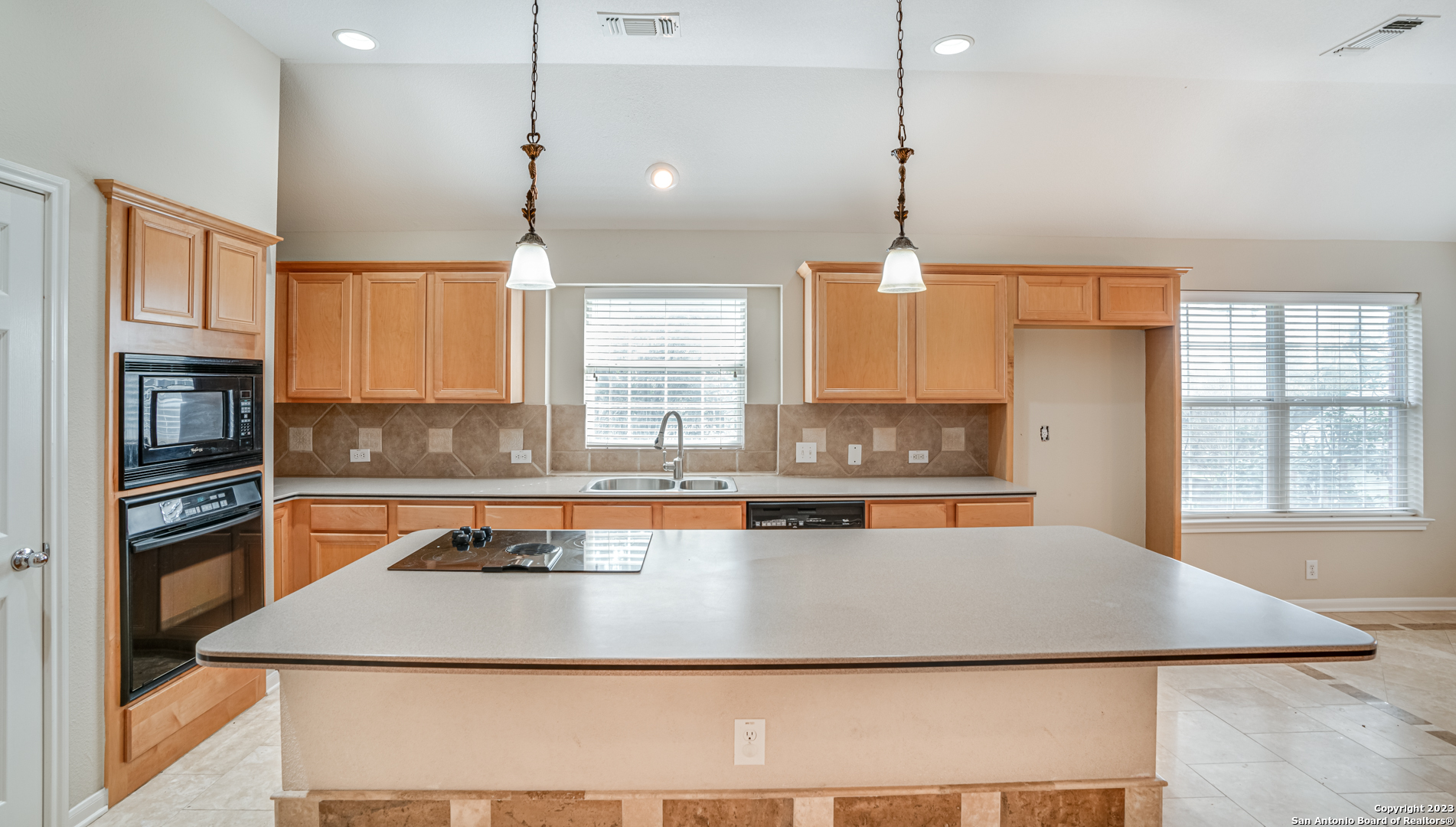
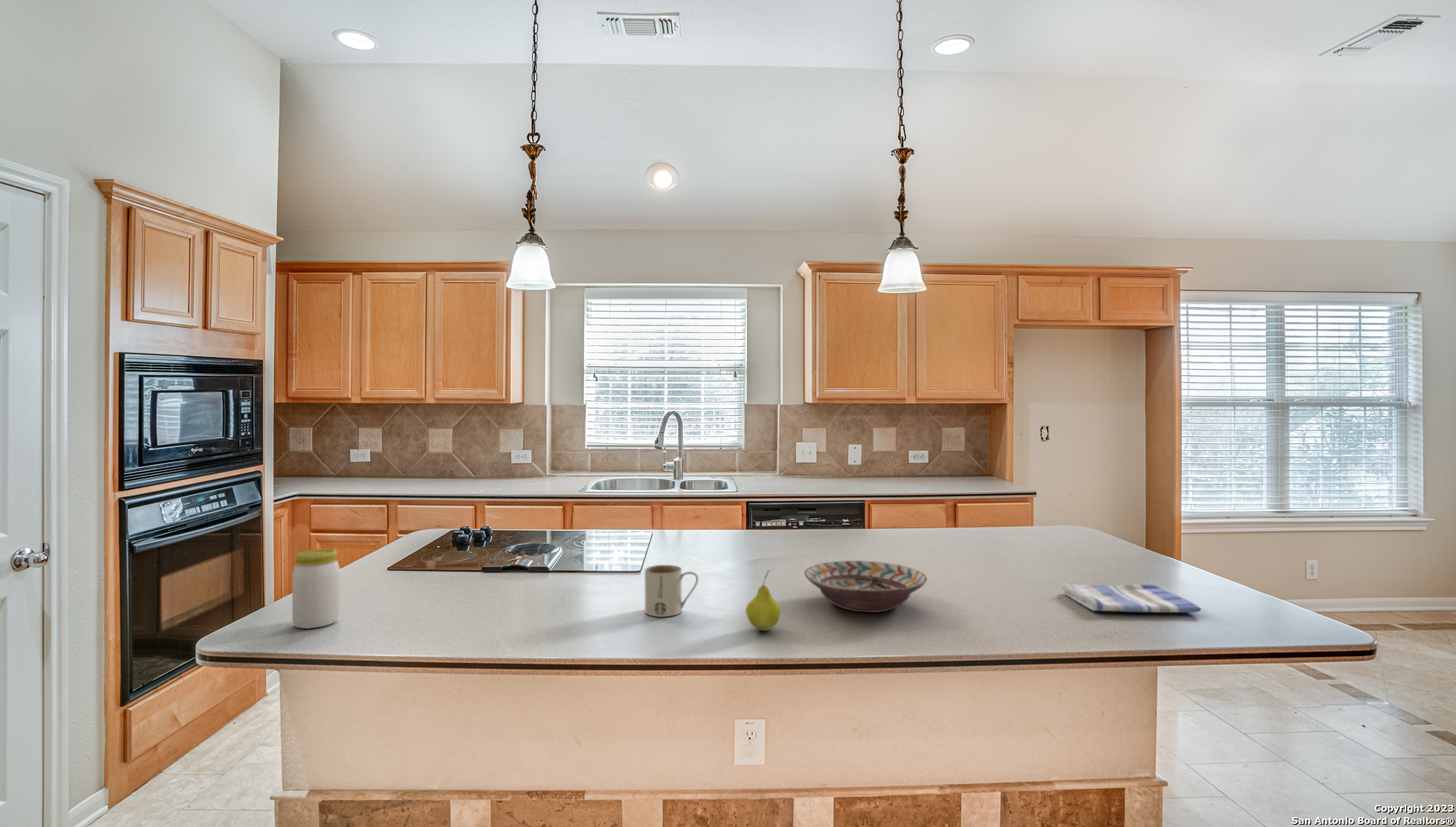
+ fruit (762, 600)
+ dish towel (1126, 597)
+ mug (671, 590)
+ decorative bowl (864, 589)
+ jar (316, 587)
